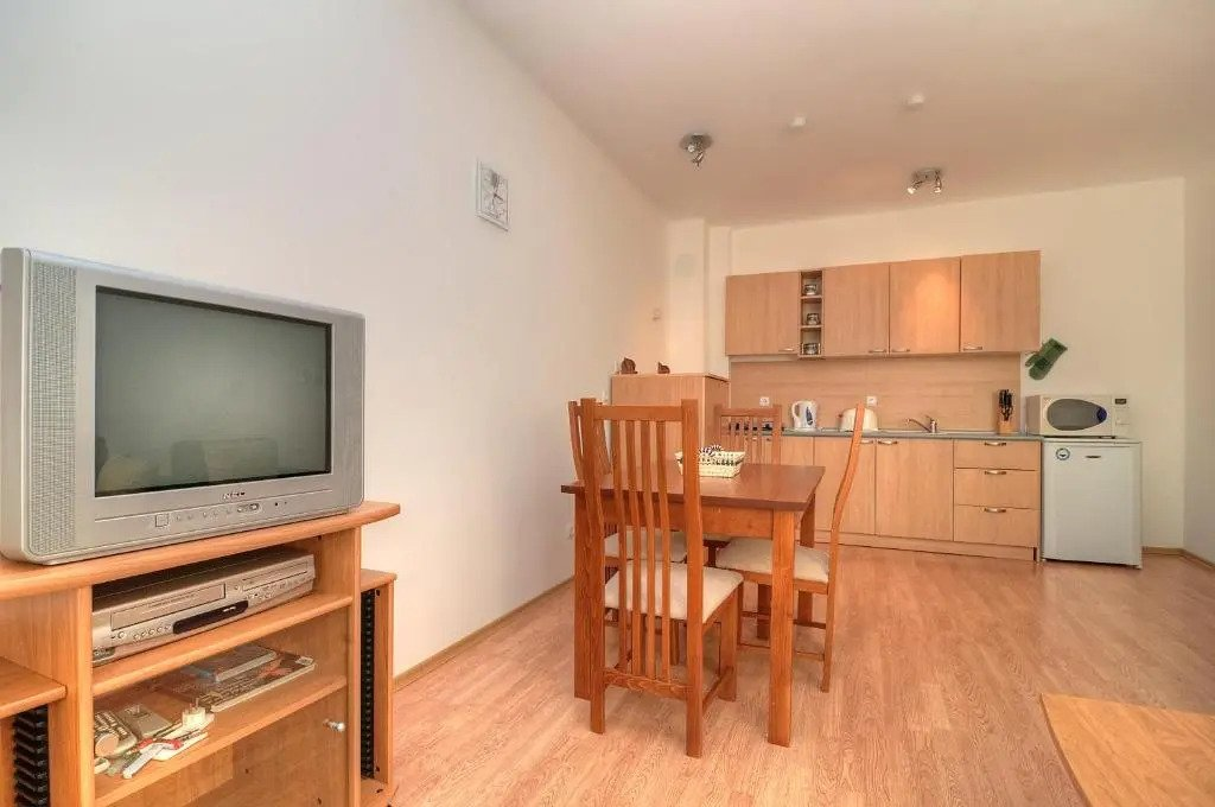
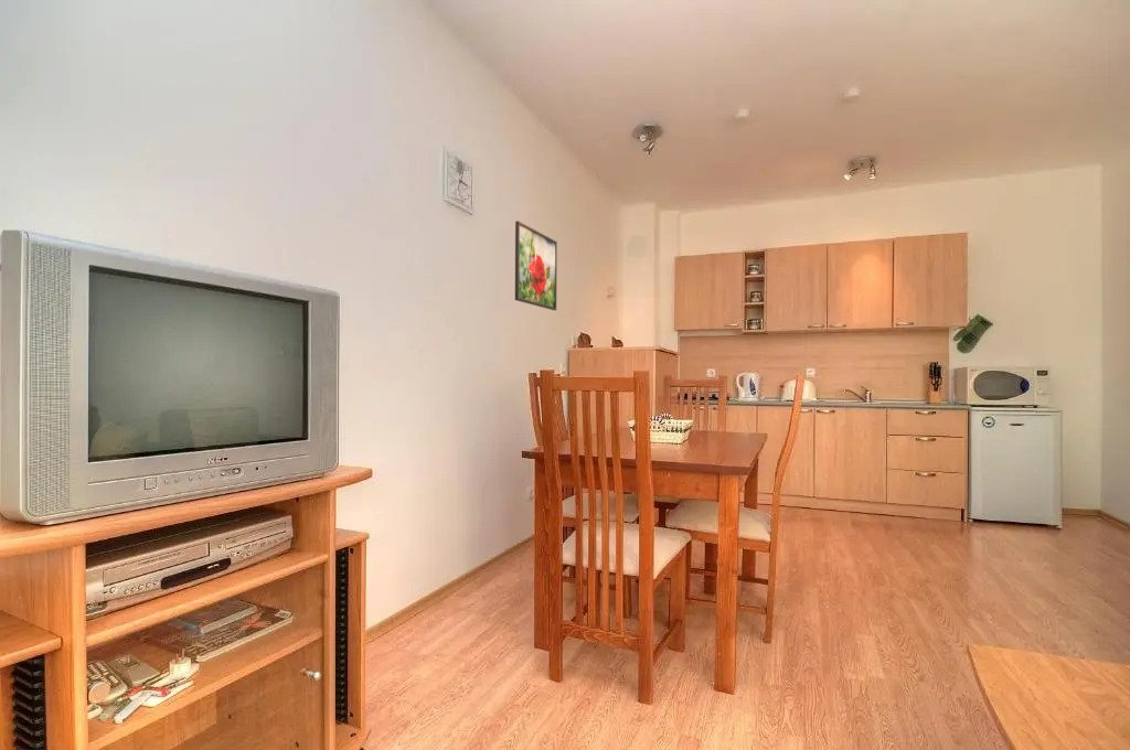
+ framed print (537, 268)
